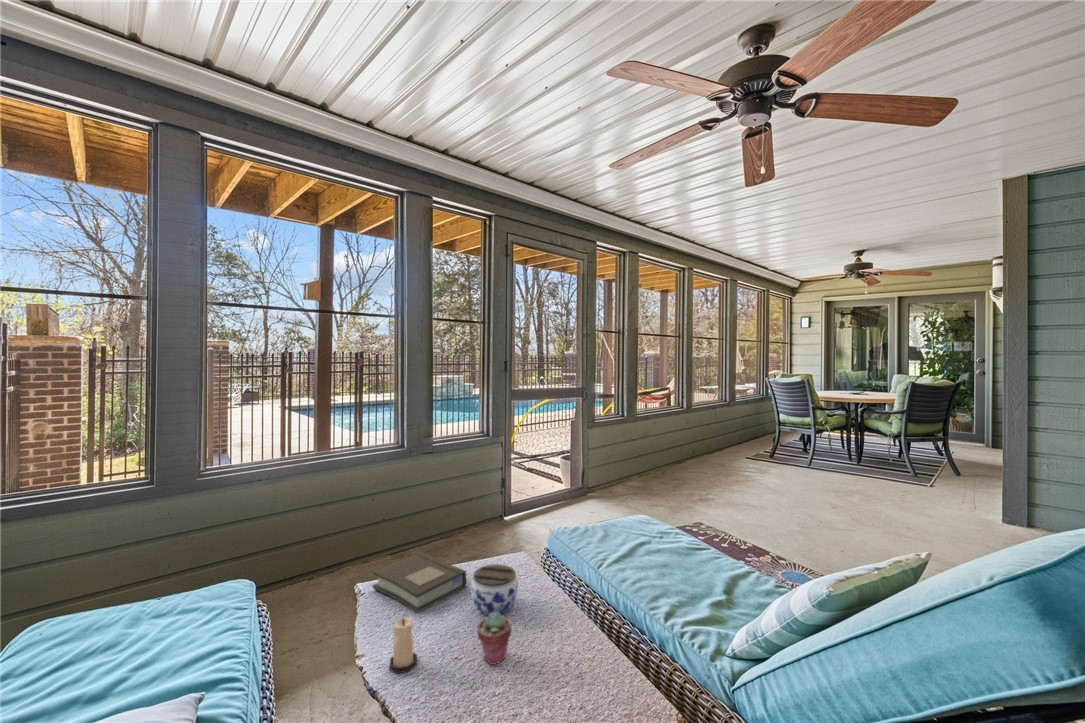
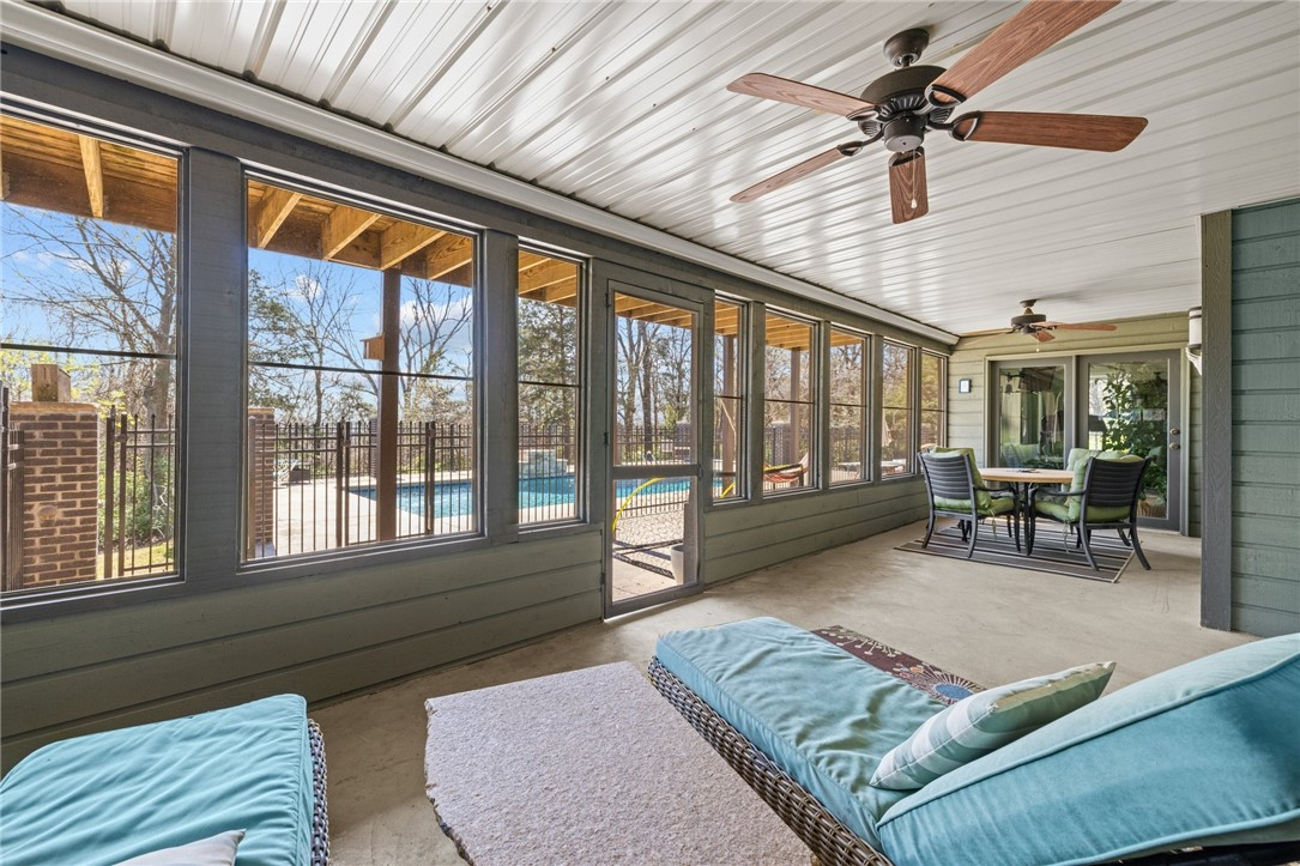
- candle (403, 640)
- book (419, 578)
- potted succulent (494, 634)
- jar (494, 589)
